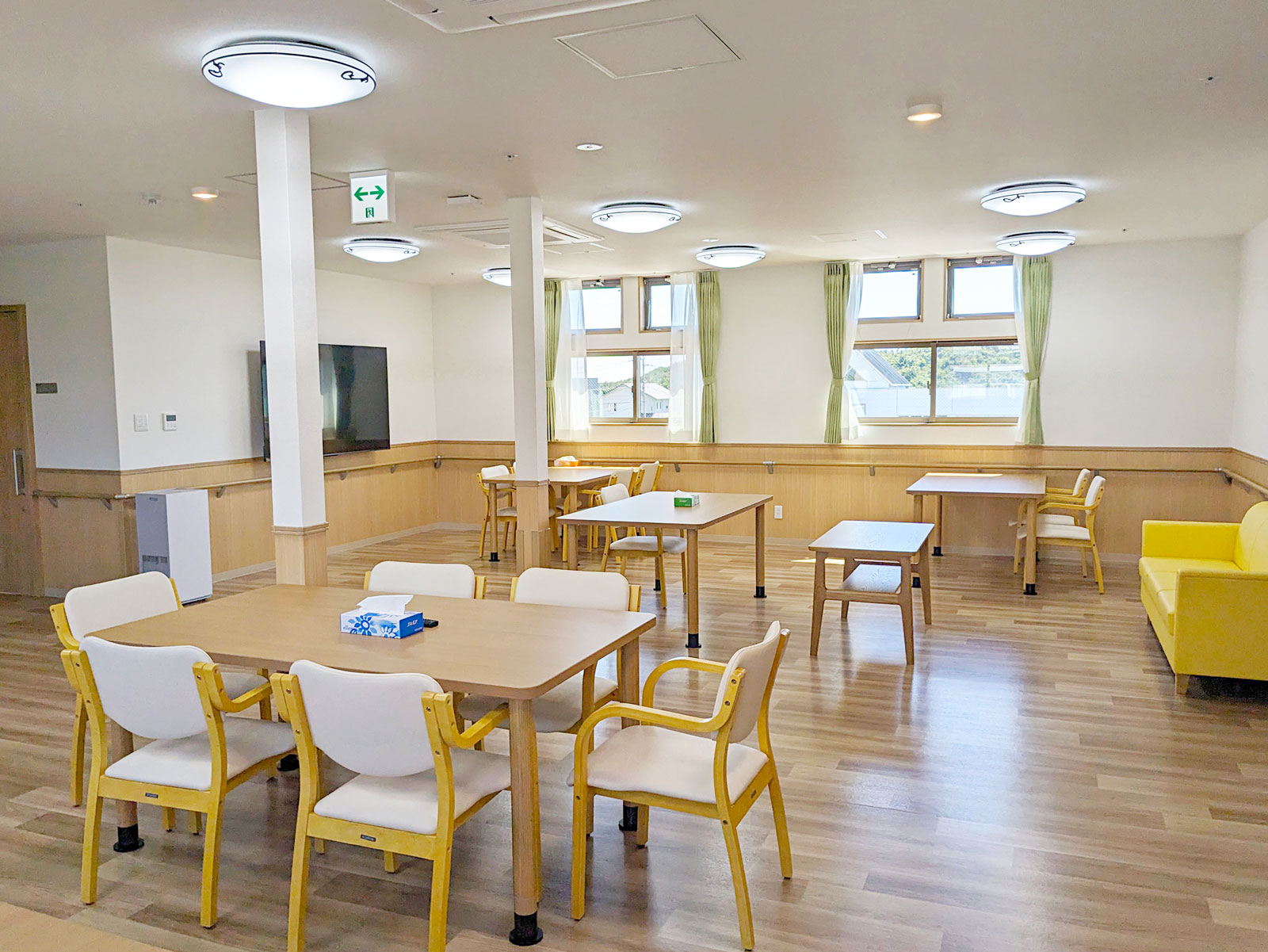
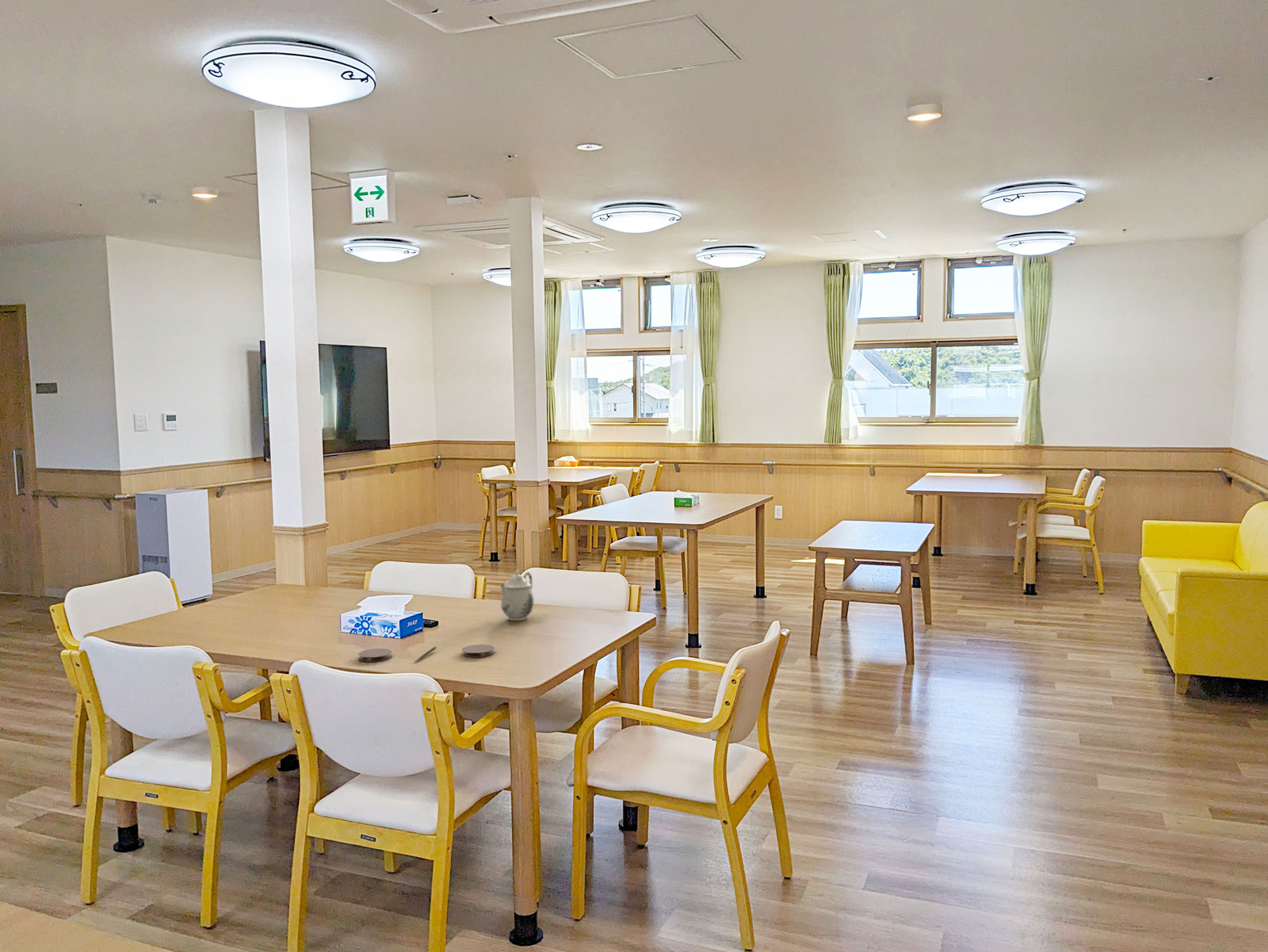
+ pen (425, 654)
+ coaster (478, 651)
+ coaster (375, 655)
+ teapot (516, 595)
